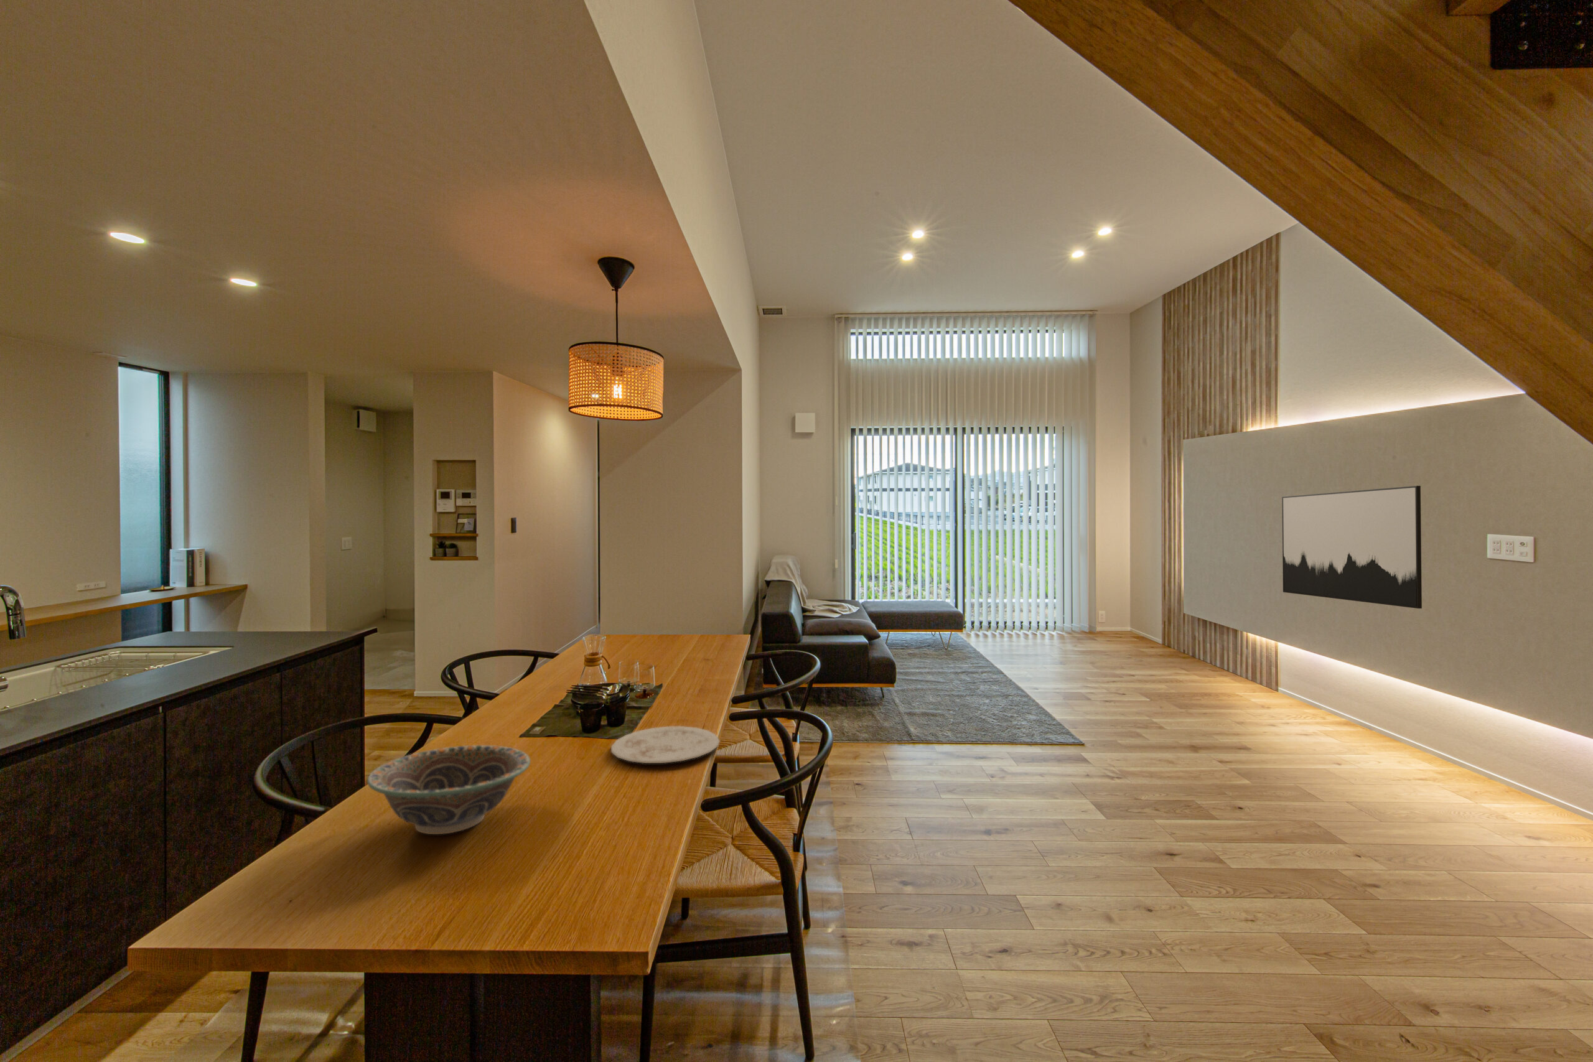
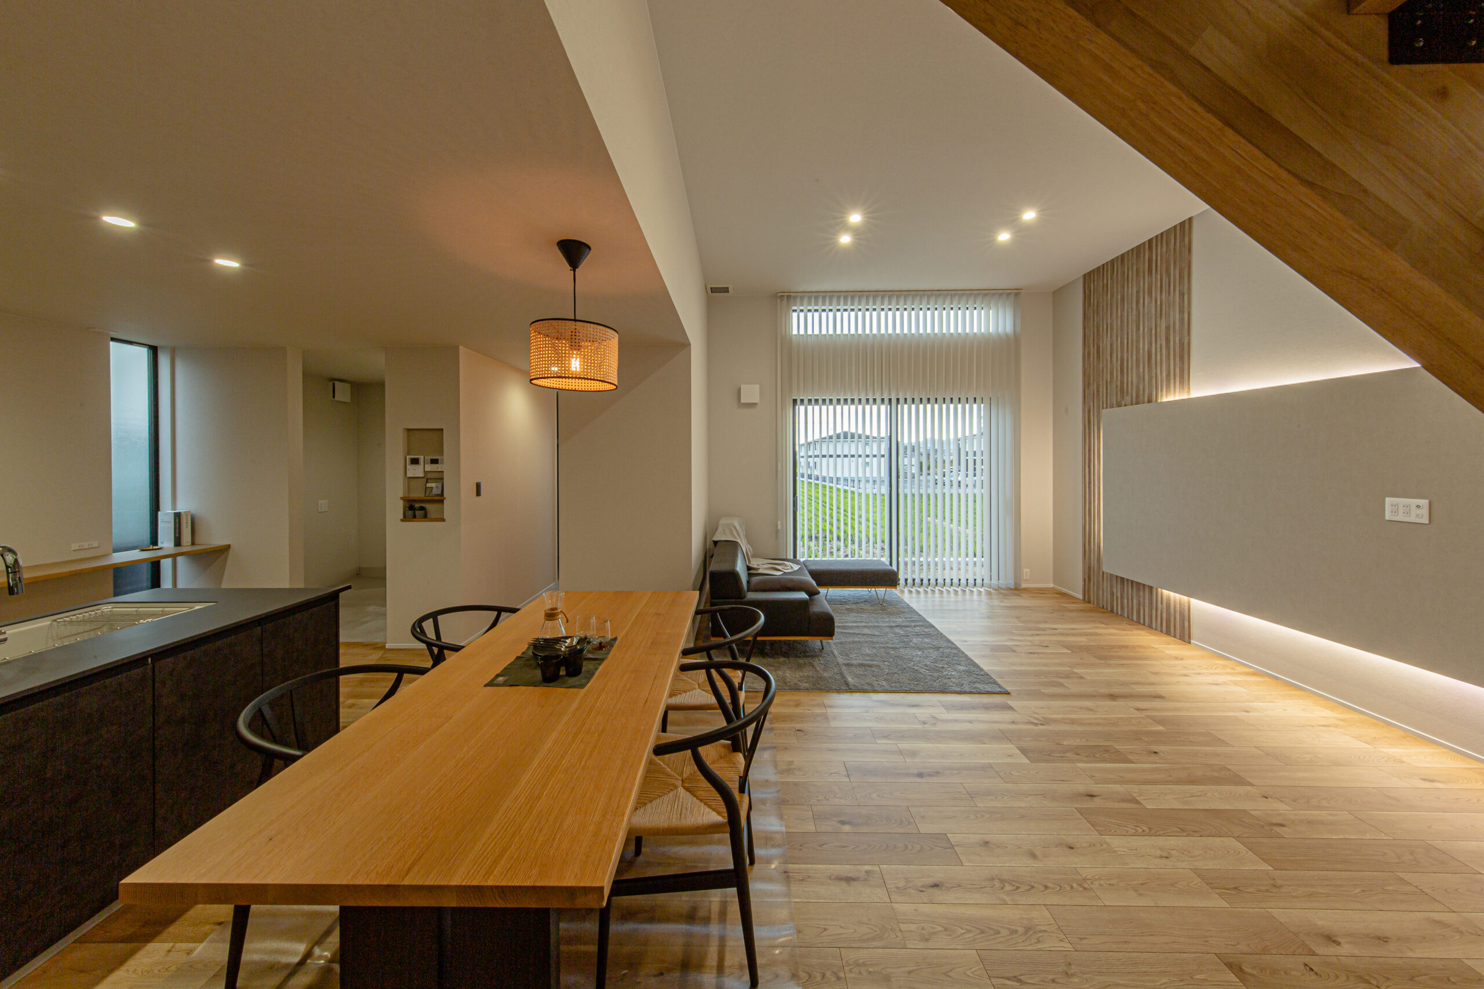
- decorative bowl (453, 792)
- plate (666, 744)
- wall art (1343, 545)
